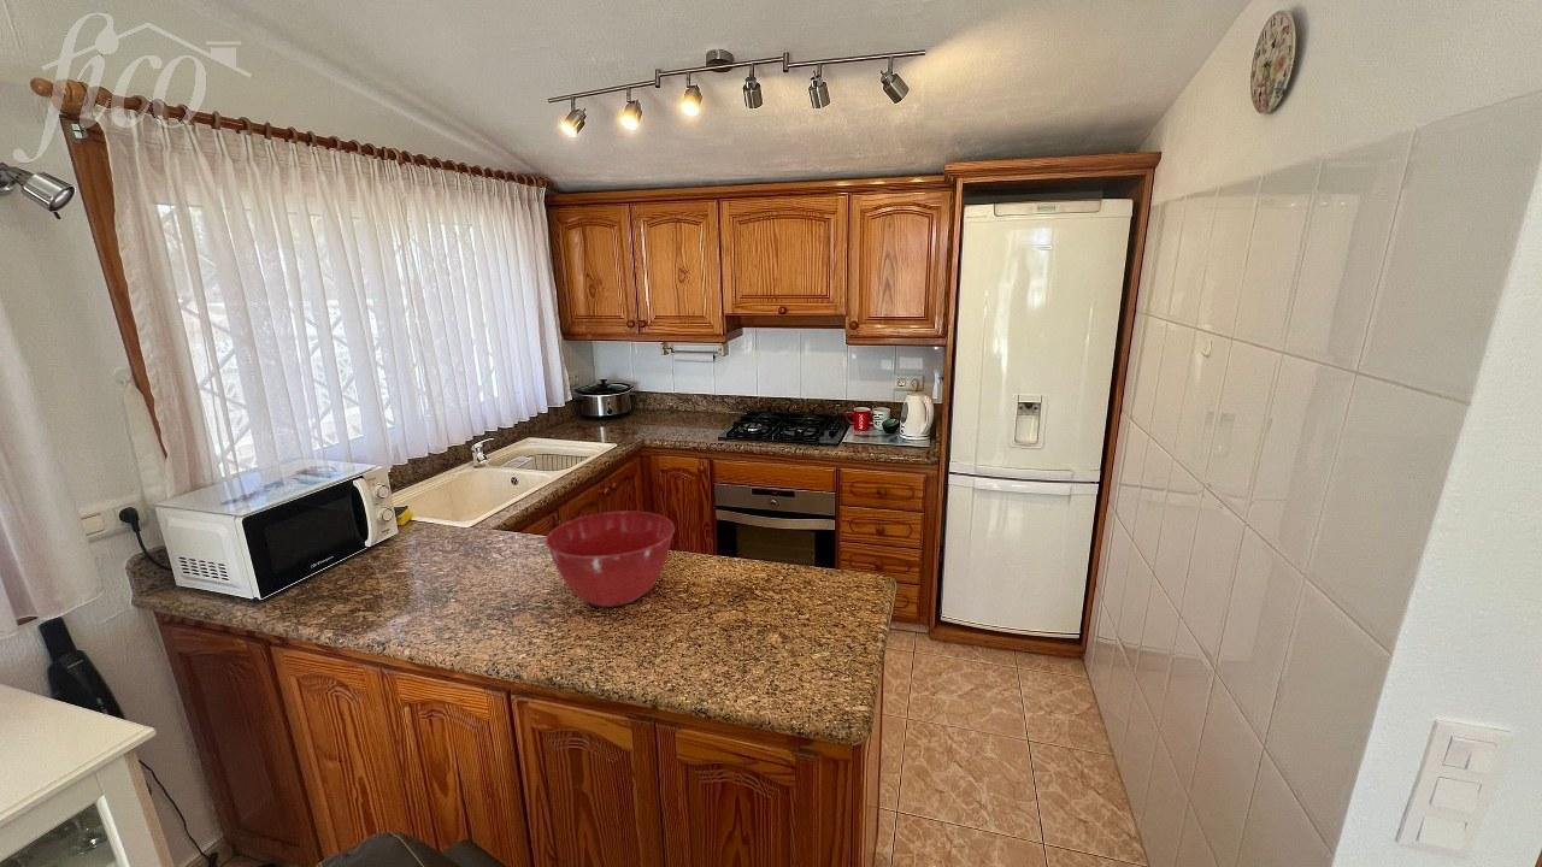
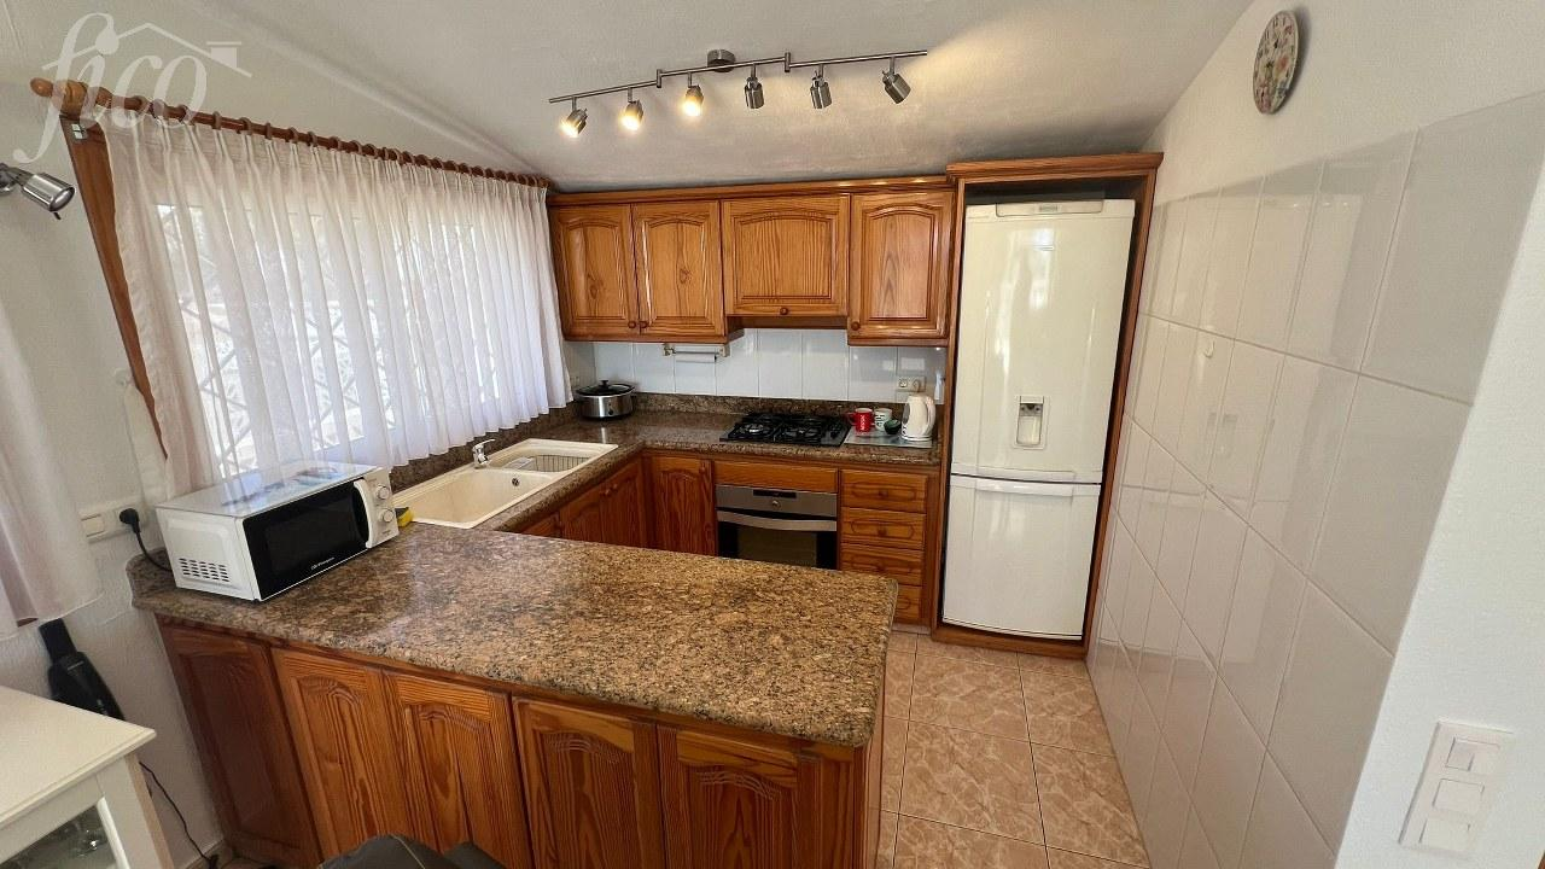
- mixing bowl (613, 561)
